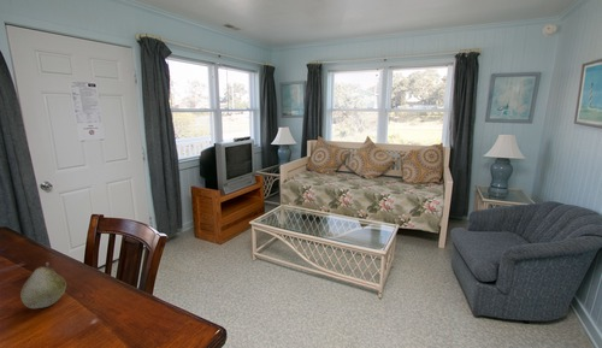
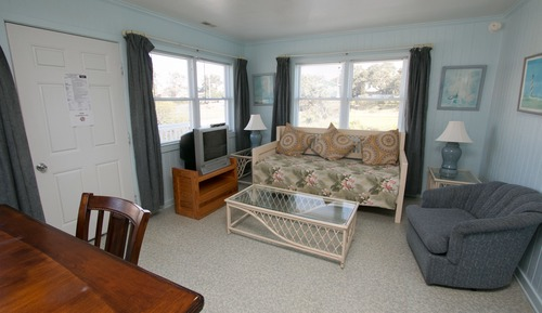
- fruit (42, 285)
